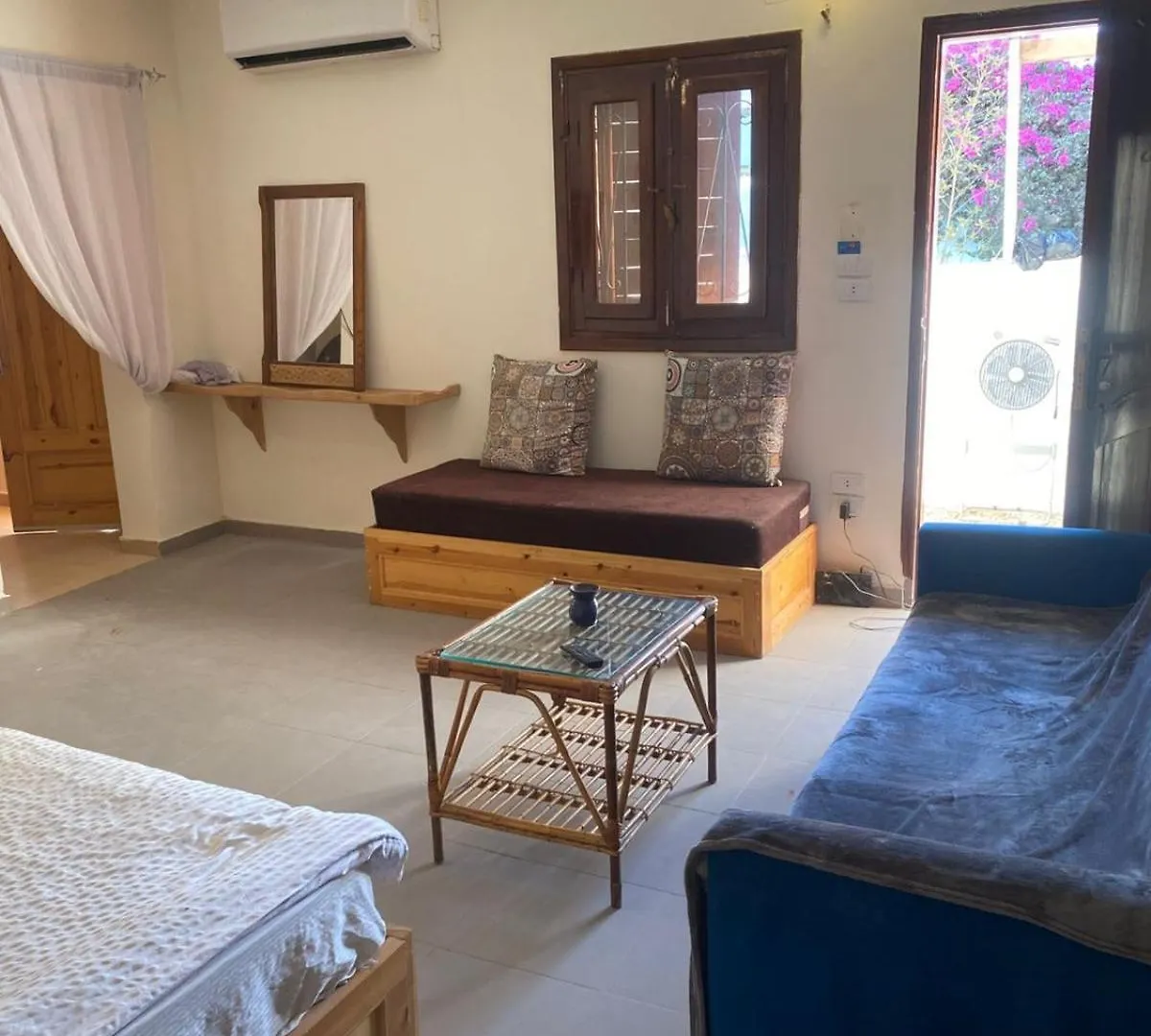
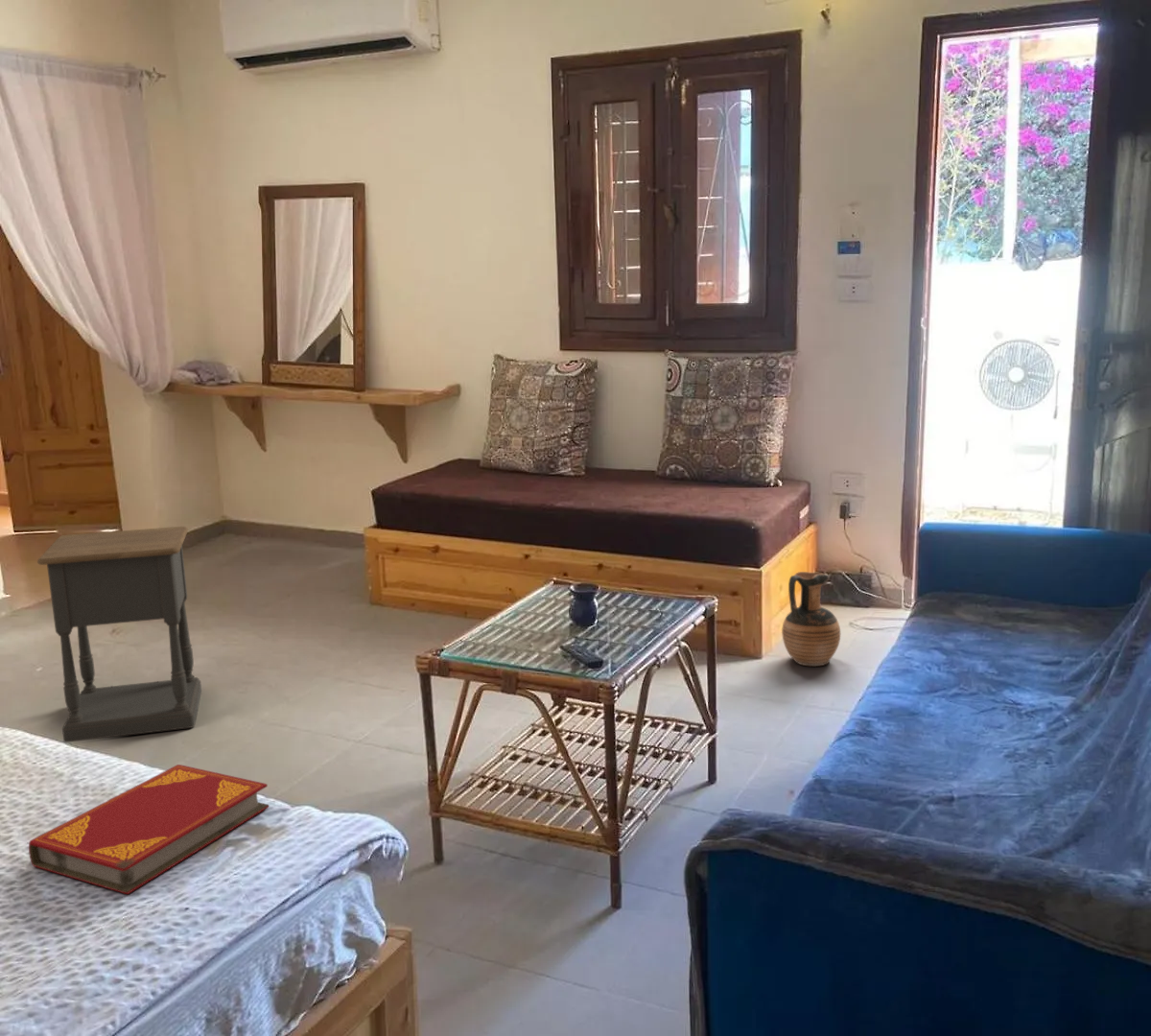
+ nightstand (127, 622)
+ hardback book (153, 823)
+ ceramic jug (810, 617)
